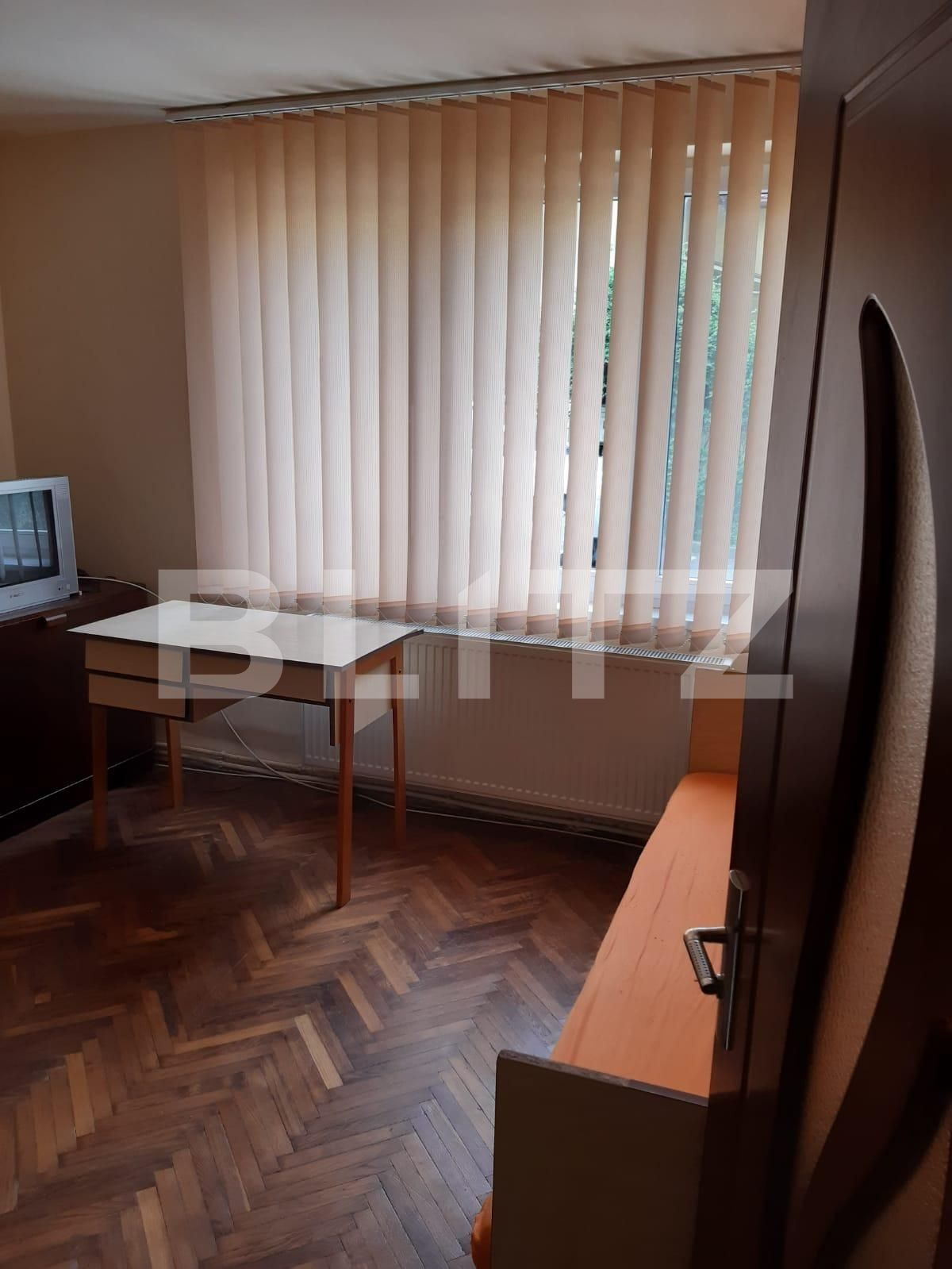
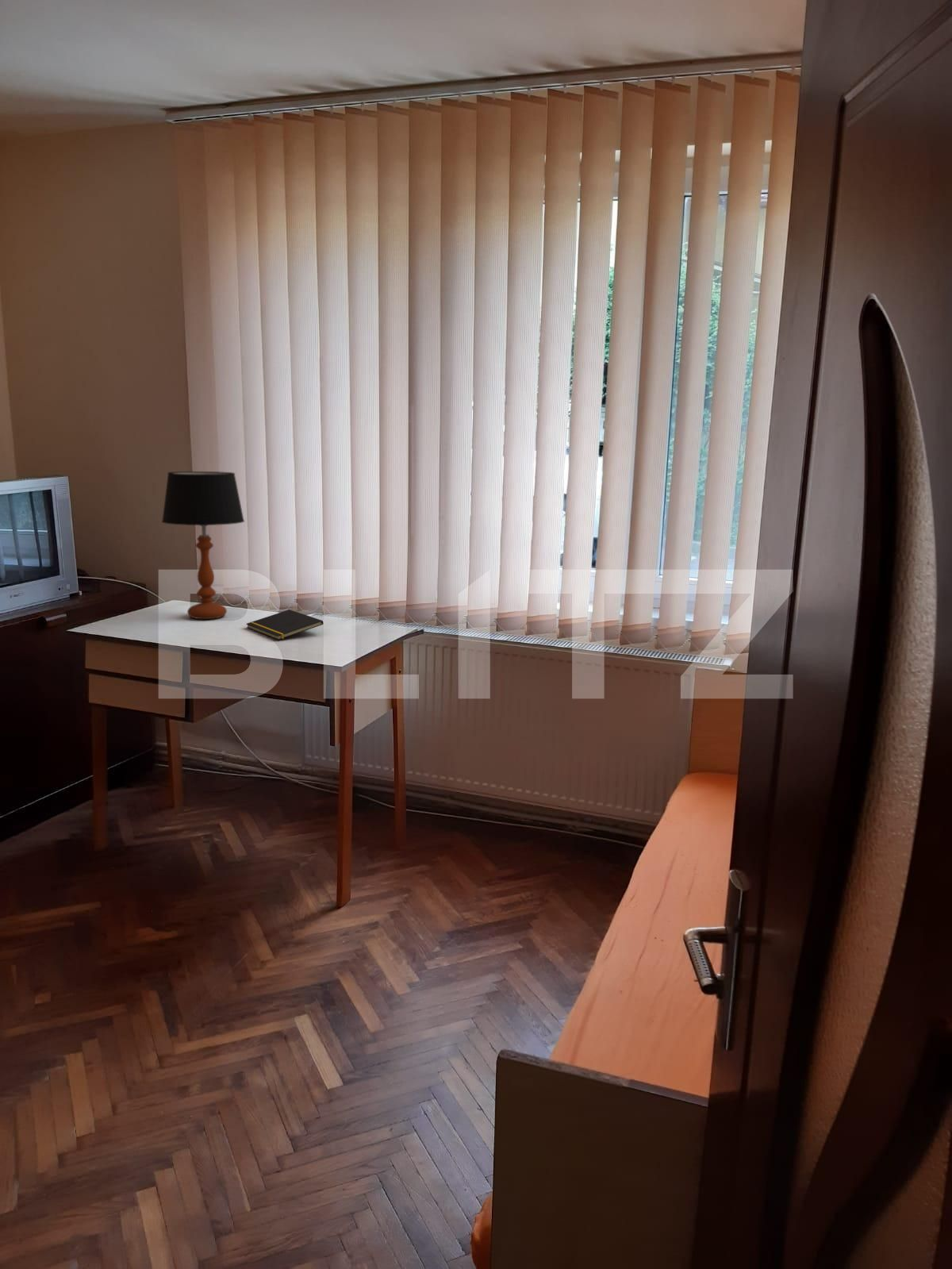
+ table lamp (204, 545)
+ notepad (284, 624)
